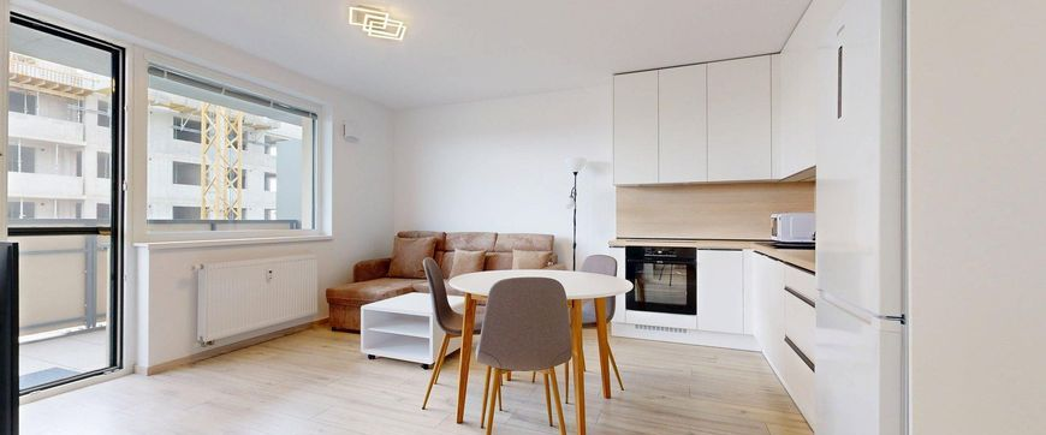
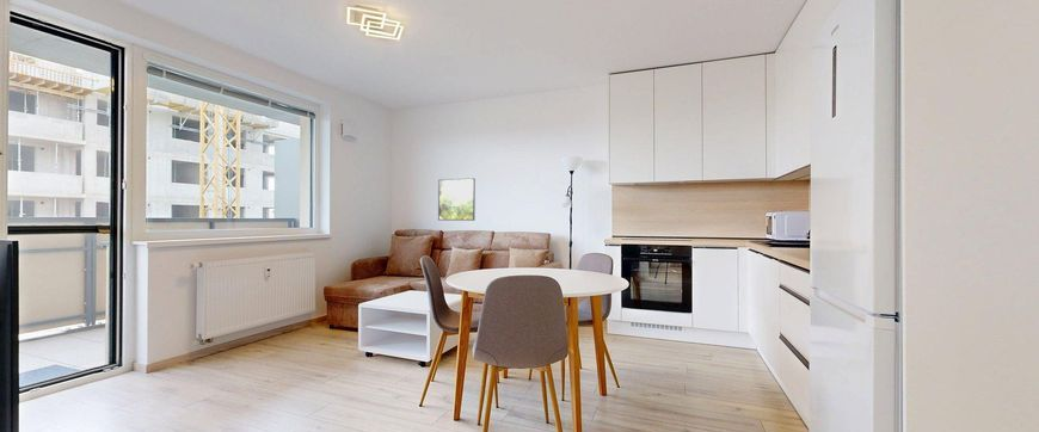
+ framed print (456, 199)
